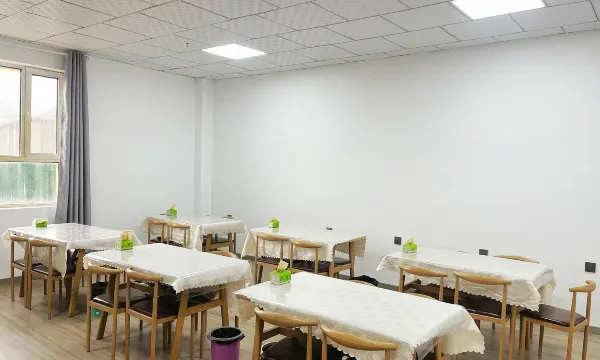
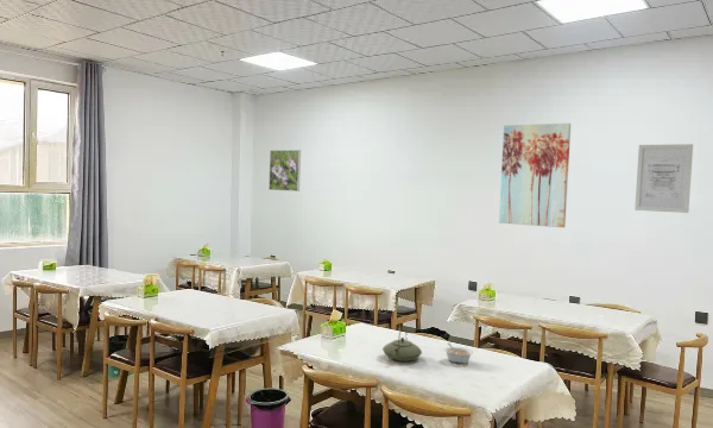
+ wall art (532, 175)
+ teapot (402, 342)
+ legume (456, 354)
+ wall art (663, 177)
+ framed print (284, 170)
